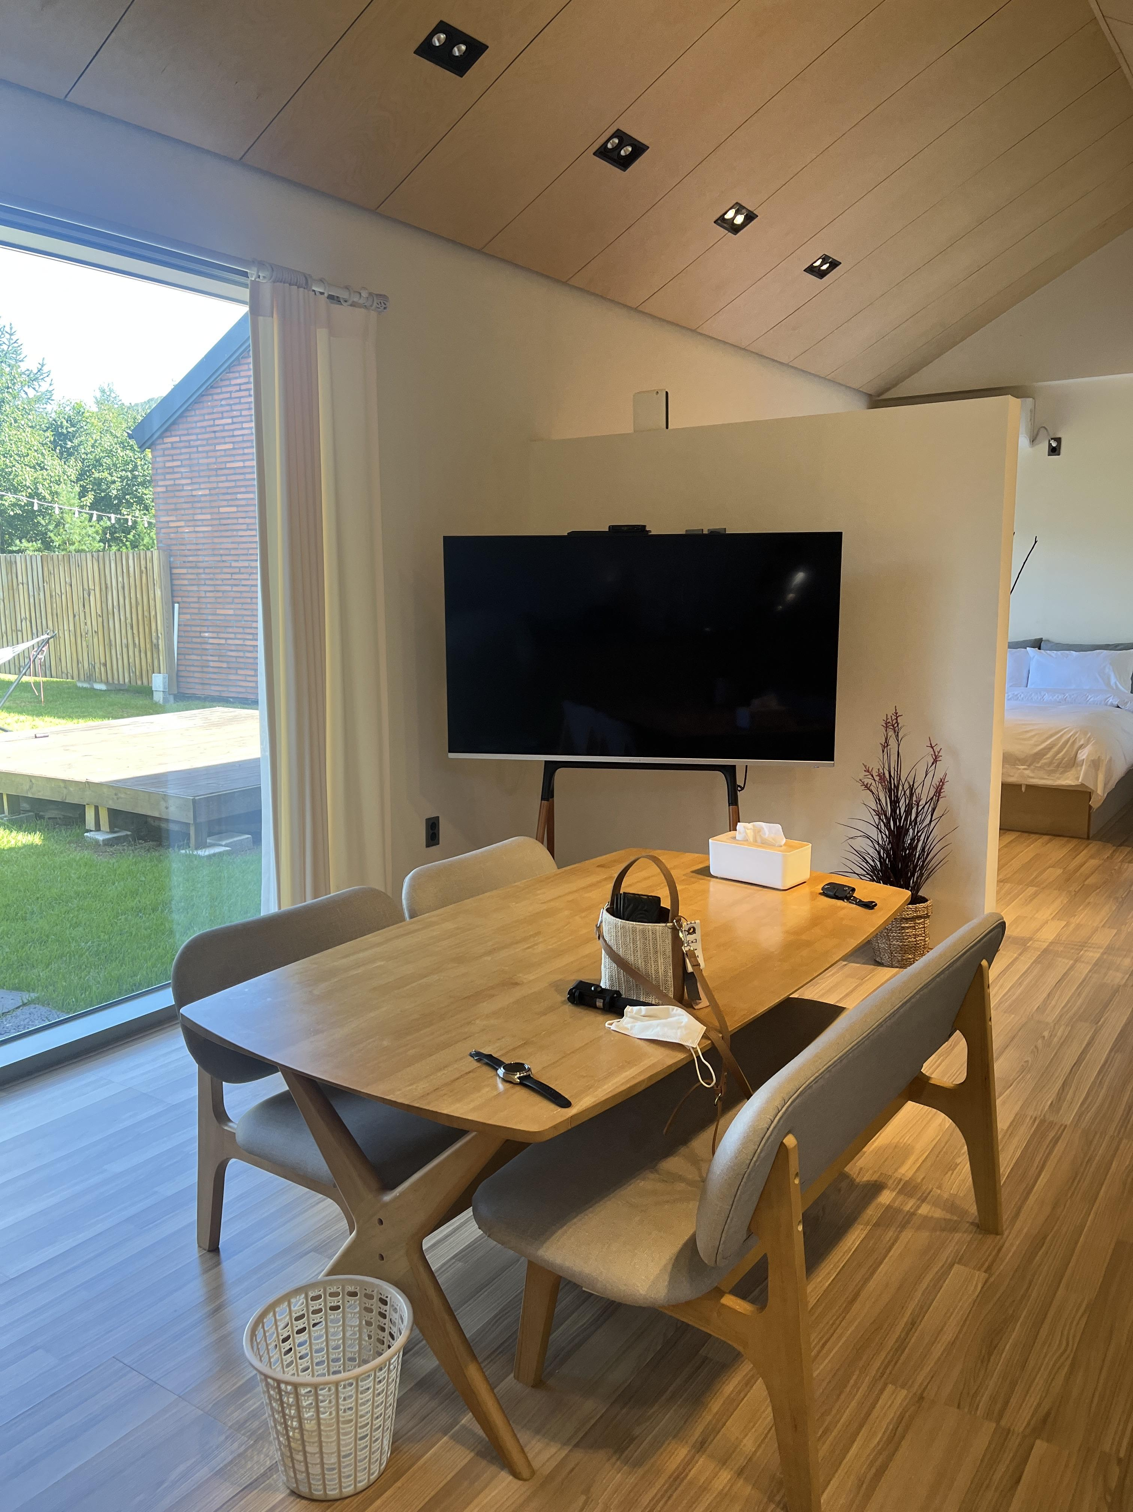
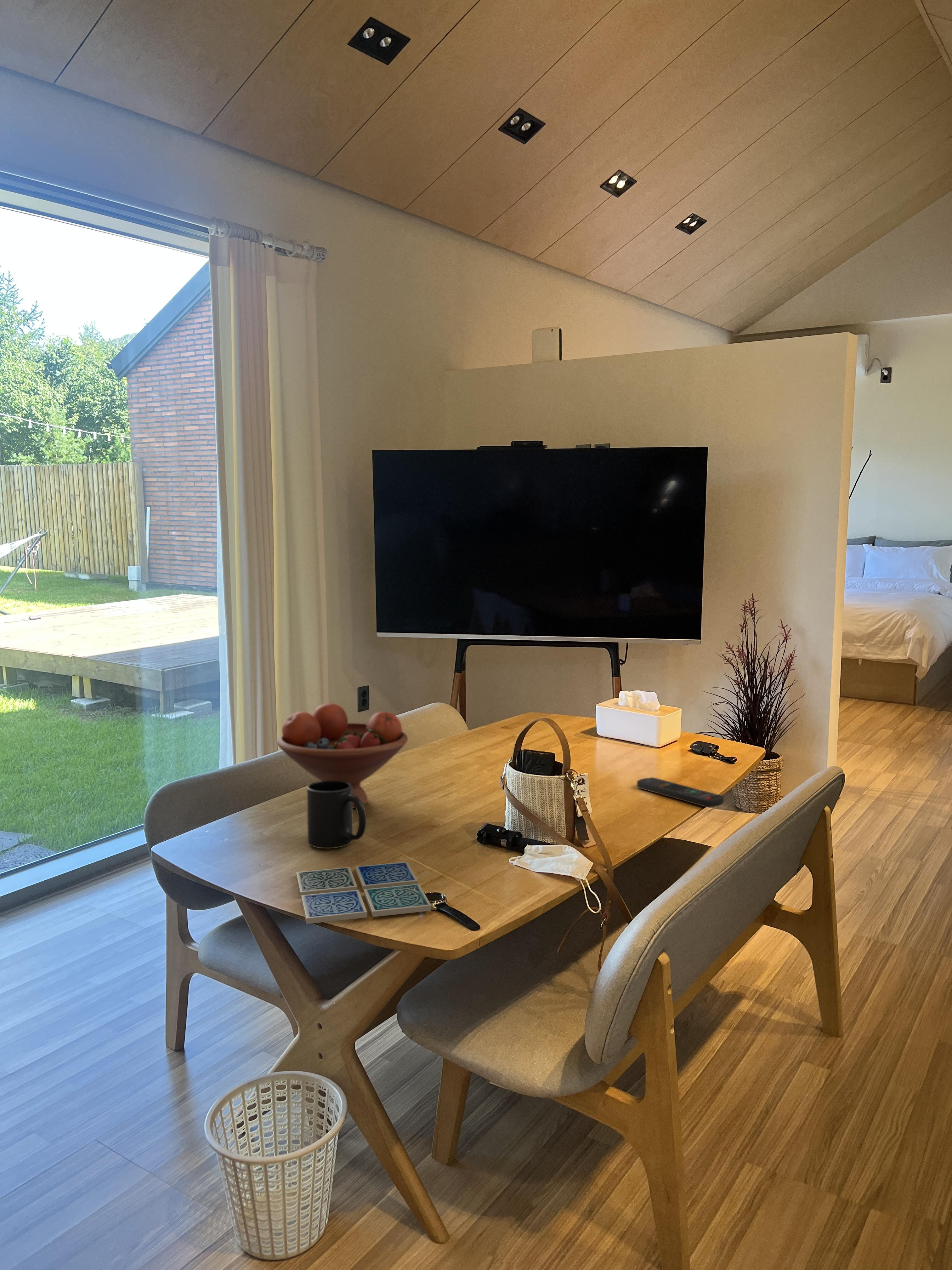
+ fruit bowl (343, 757)
+ mug (337, 815)
+ remote control (679, 791)
+ drink coaster (359, 890)
